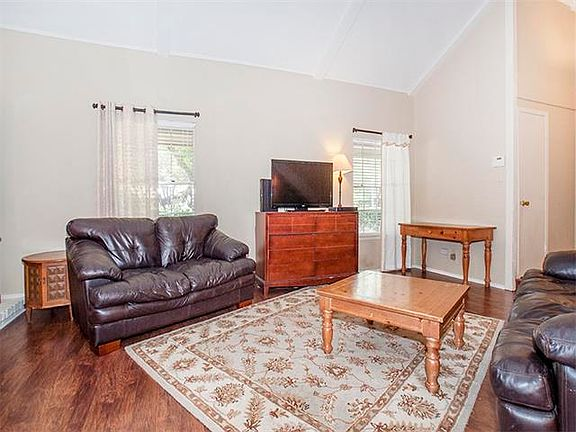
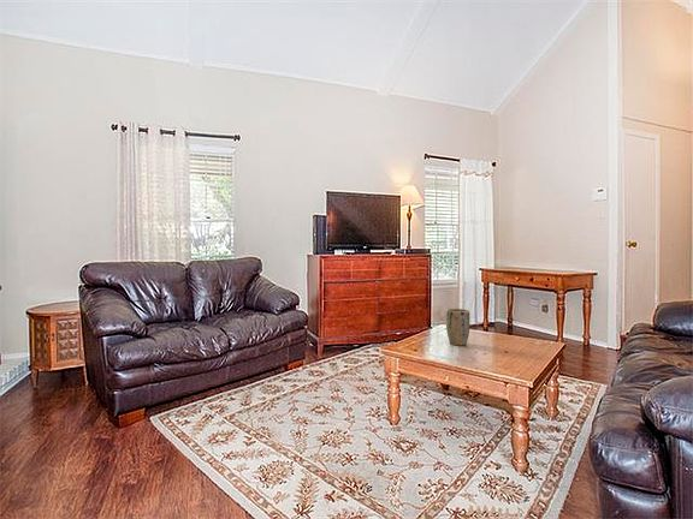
+ plant pot (457, 327)
